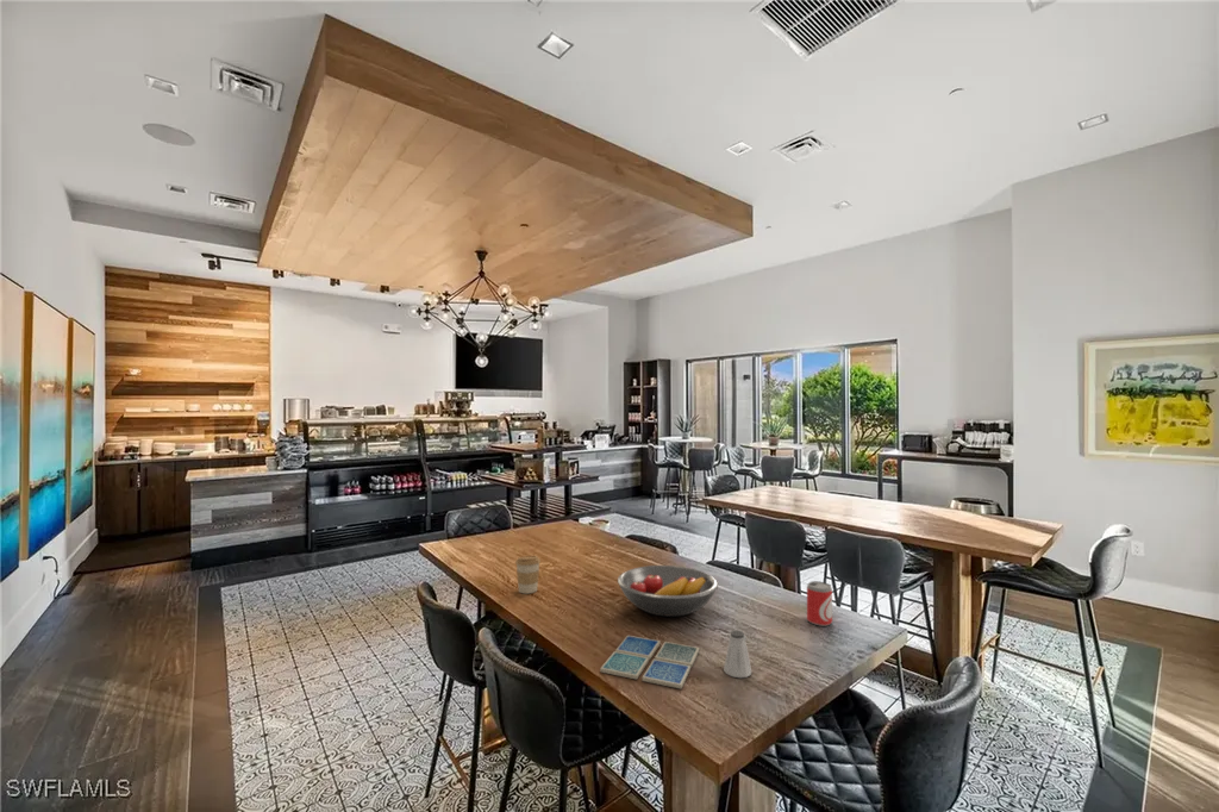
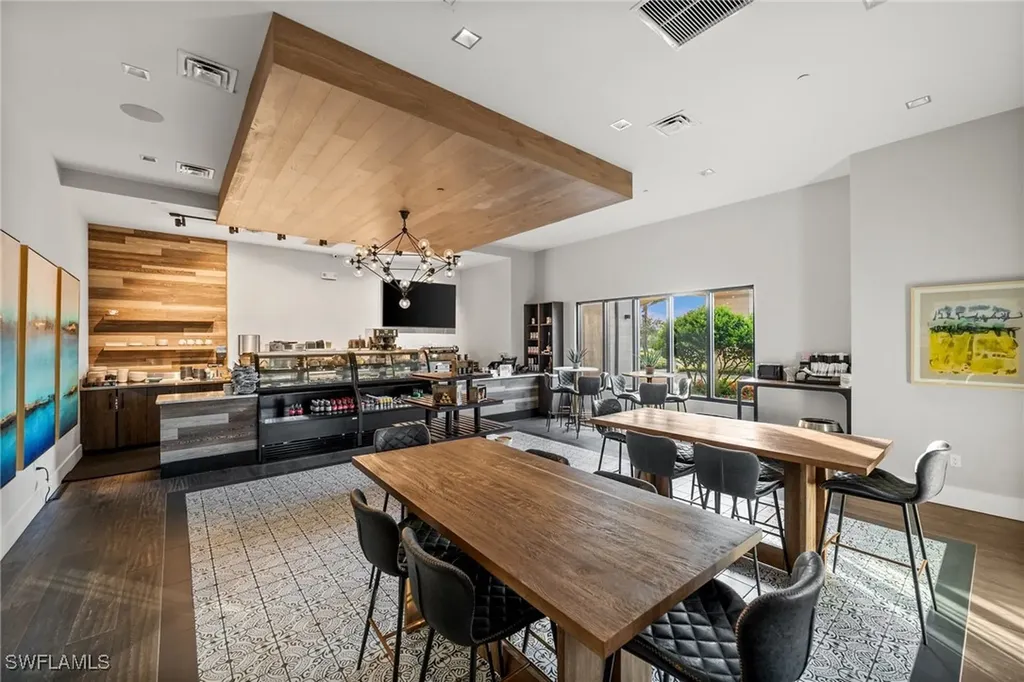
- beer can (819, 602)
- coffee cup (527, 573)
- drink coaster (650, 657)
- saltshaker (737, 651)
- fruit bowl (667, 589)
